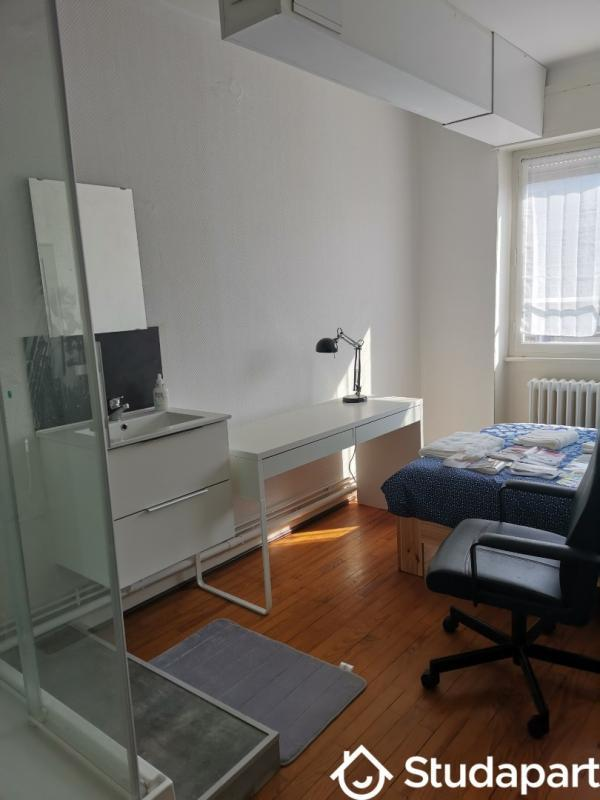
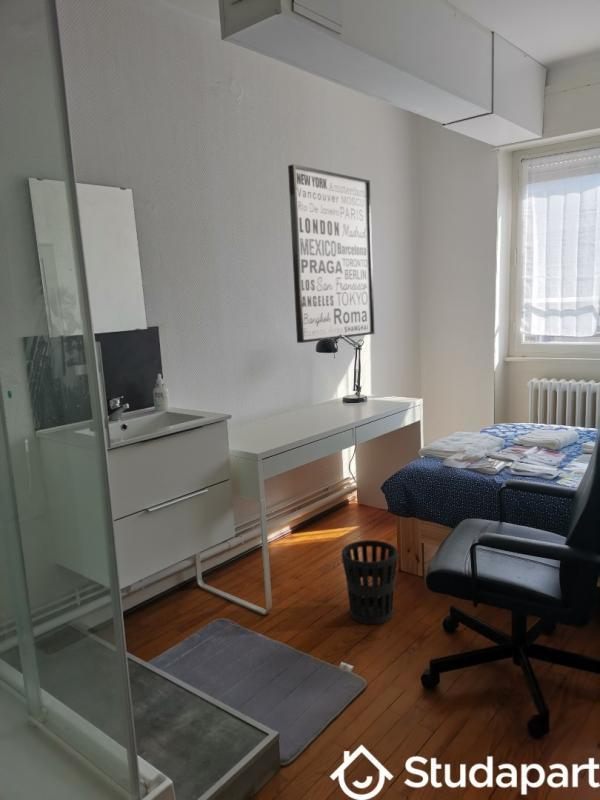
+ wastebasket (368, 582)
+ wall art (335, 257)
